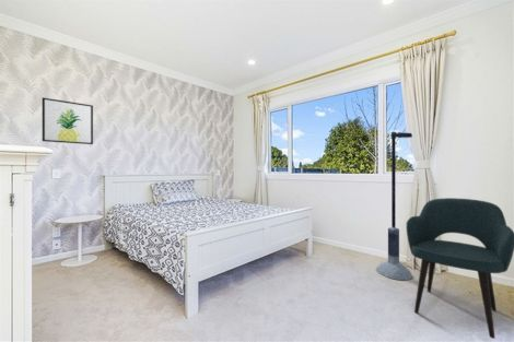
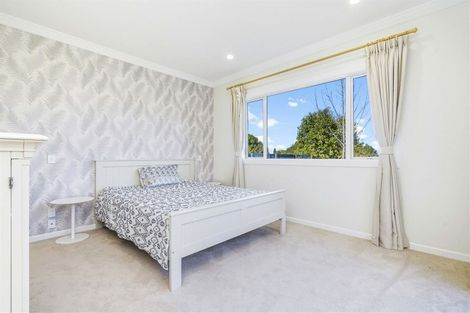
- armchair (456, 255)
- floor lamp (395, 202)
- wall art (69, 122)
